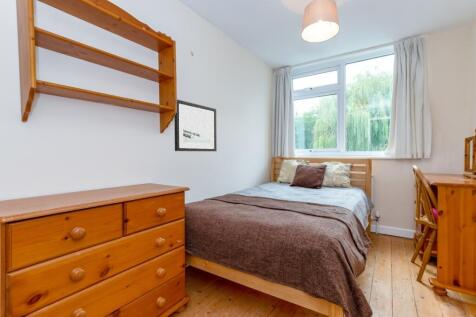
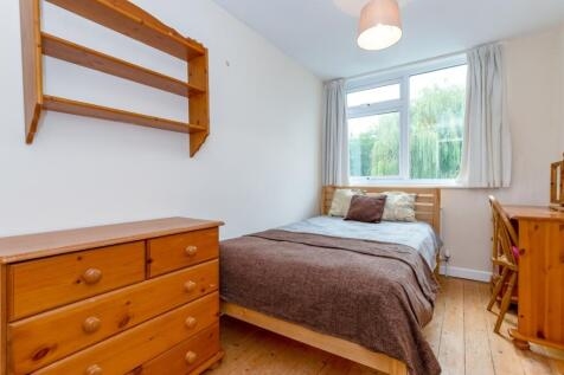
- wall art (197, 128)
